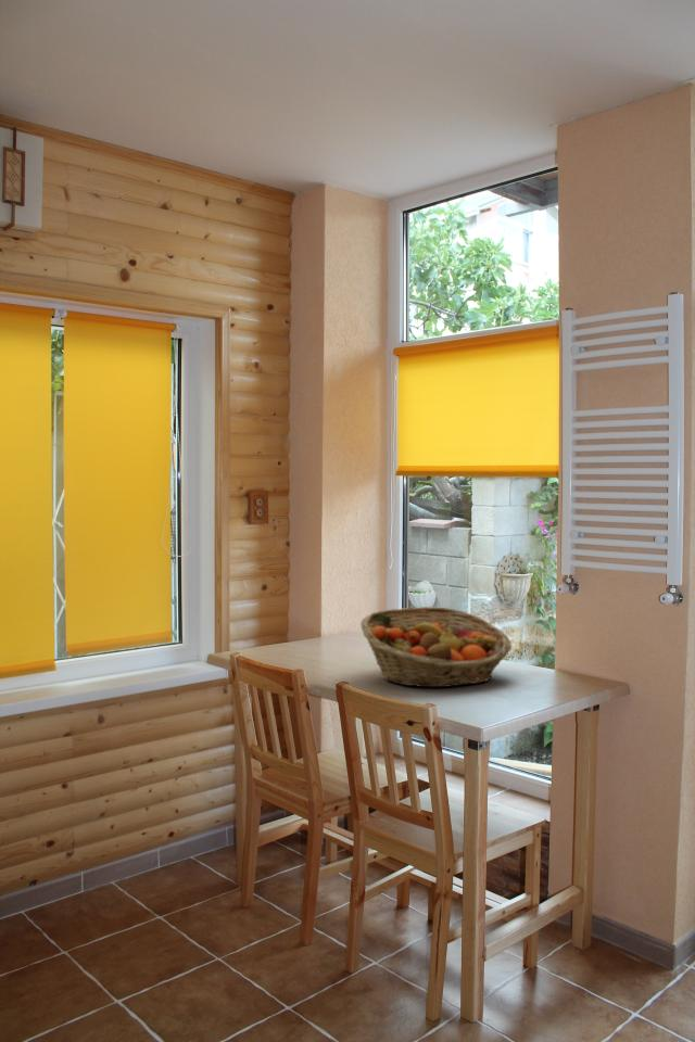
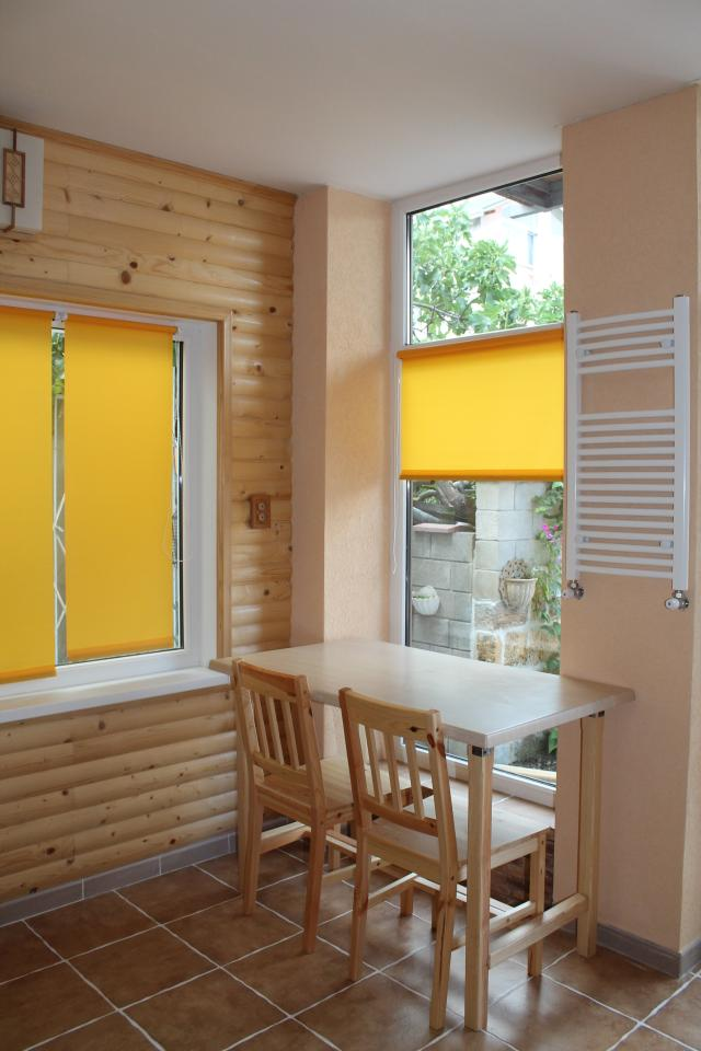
- fruit basket (434, 645)
